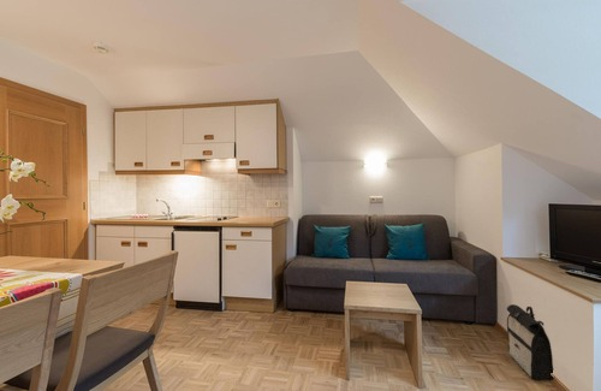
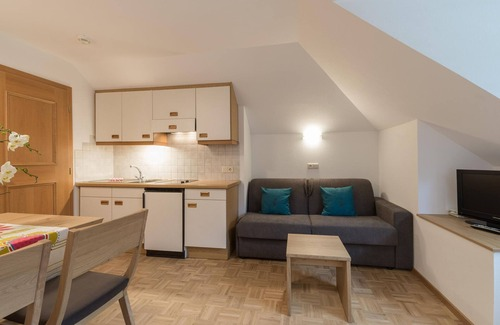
- backpack (528, 337)
